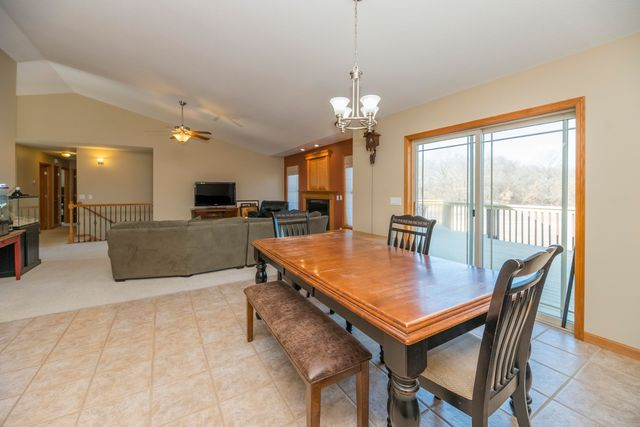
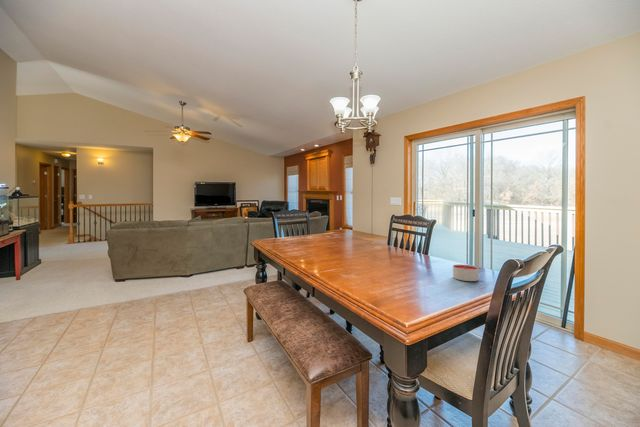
+ candle (465, 272)
